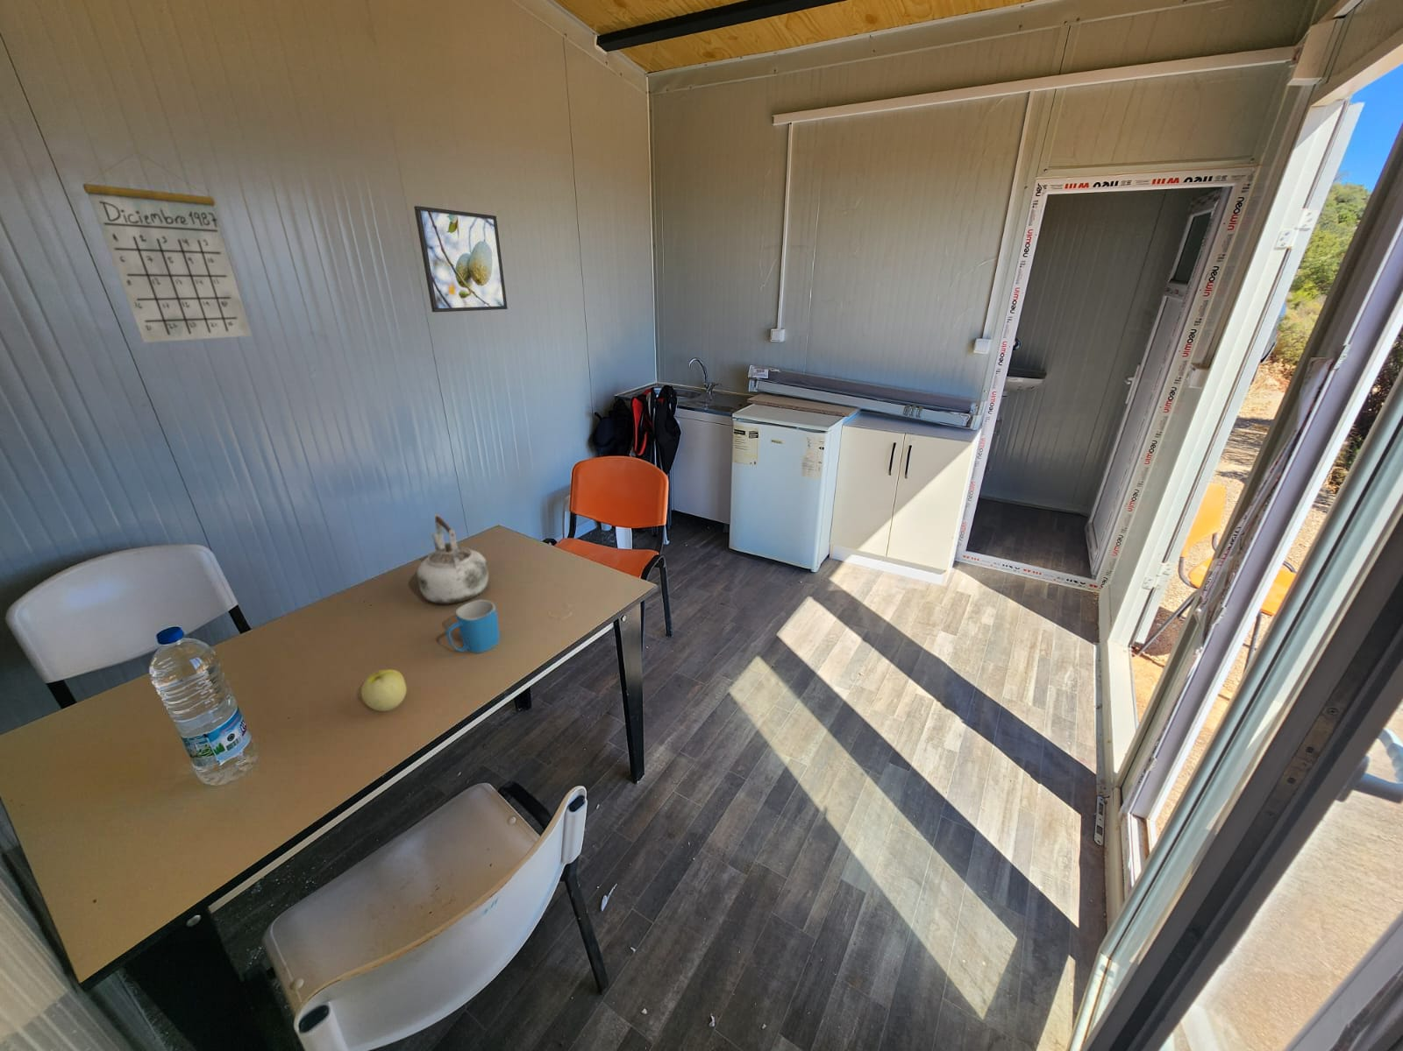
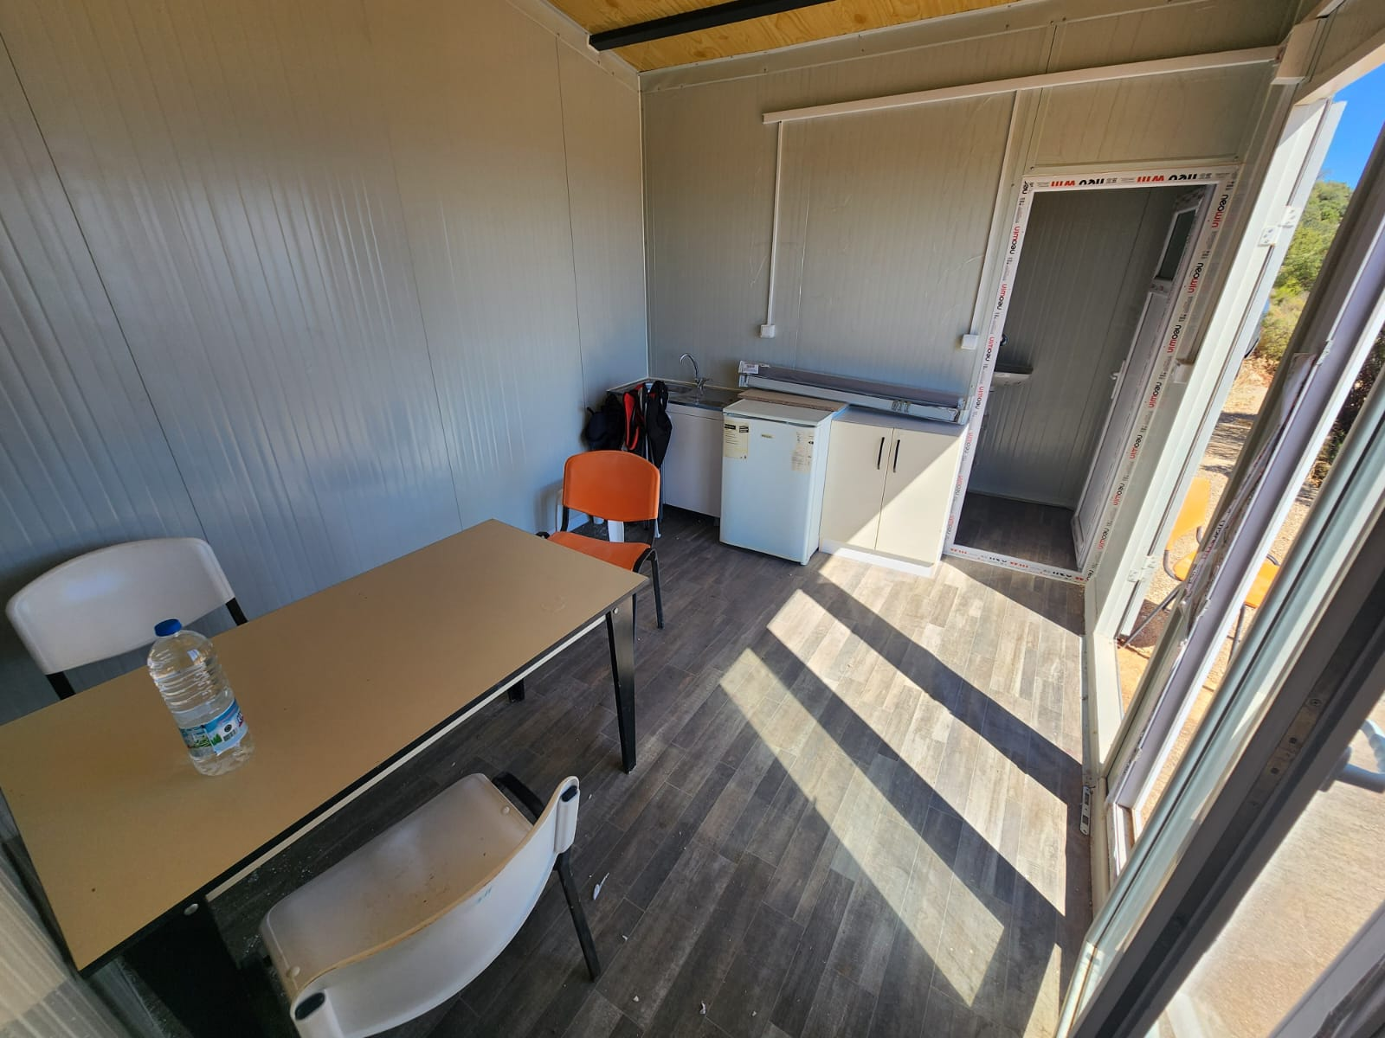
- calendar (172, 251)
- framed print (465, 262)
- apple (384, 690)
- mug (472, 629)
- kettle (447, 554)
